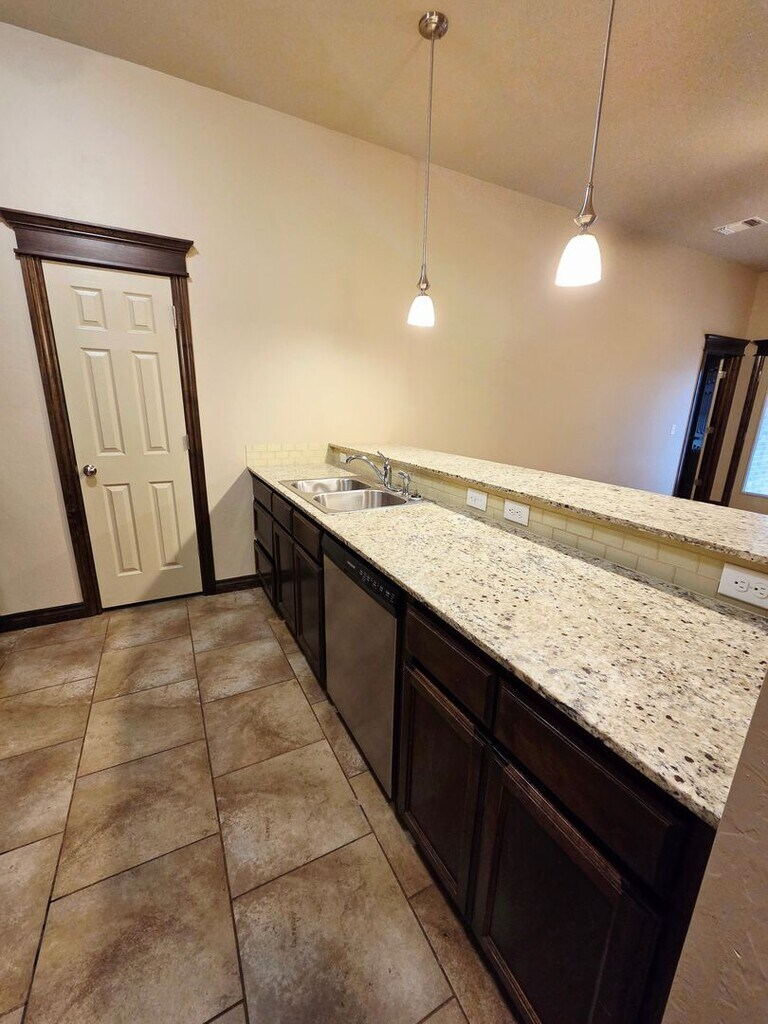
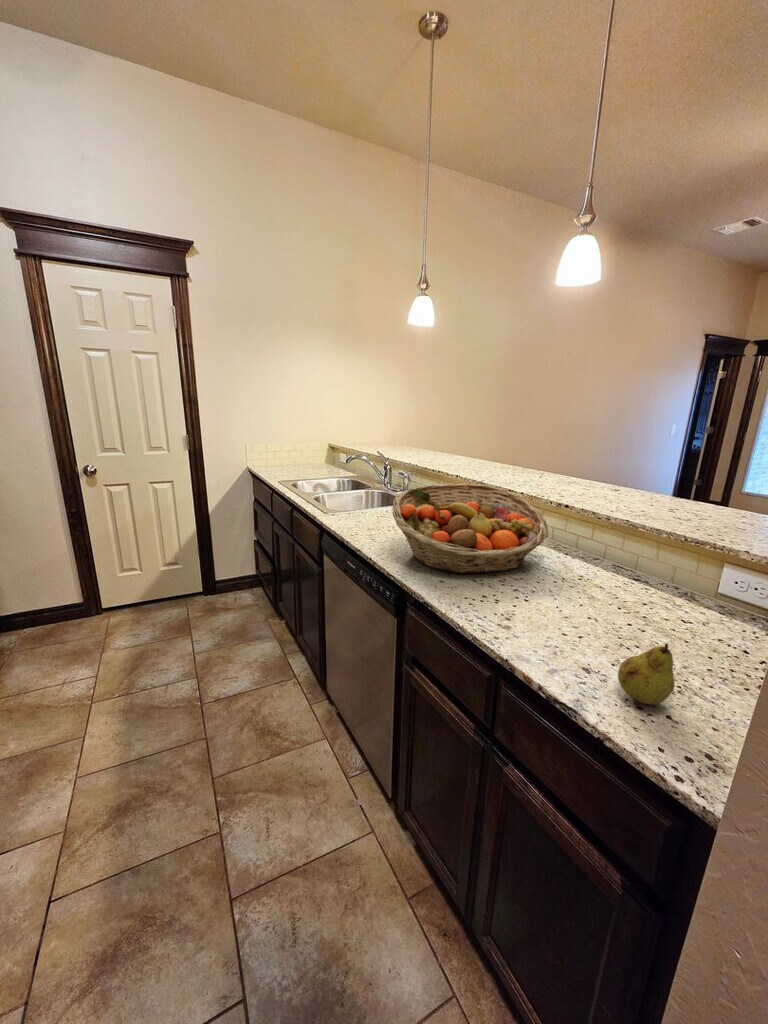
+ fruit (648, 667)
+ fruit basket (467, 525)
